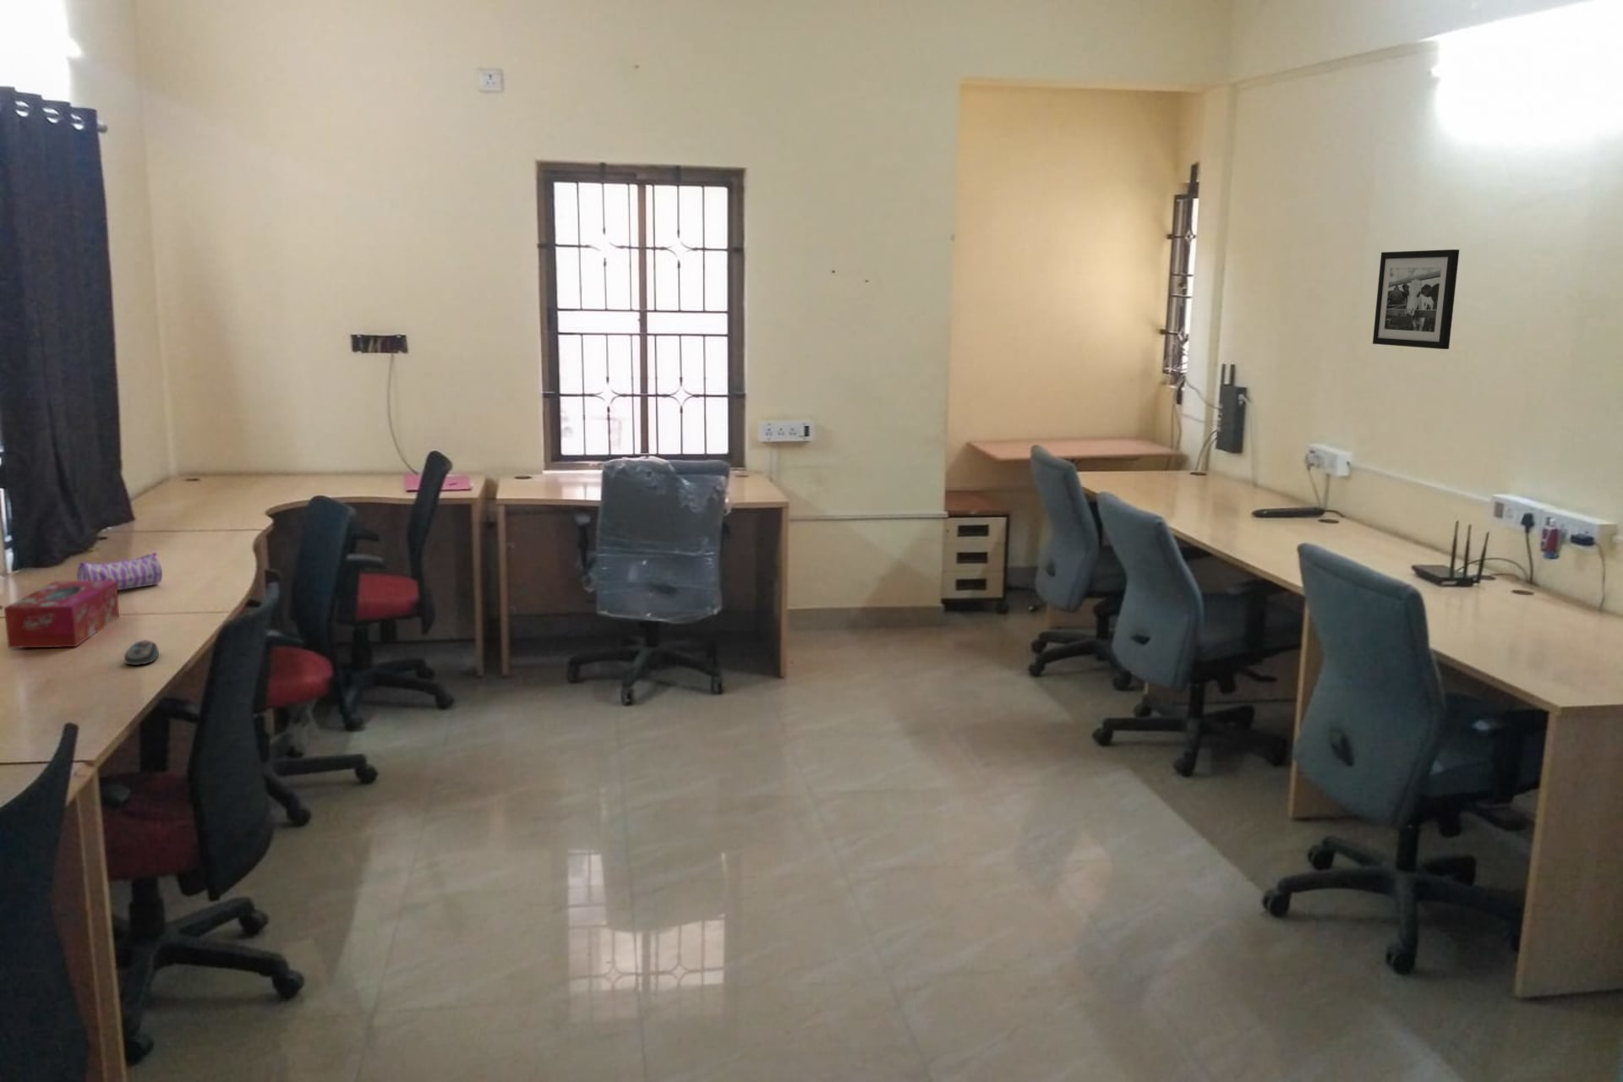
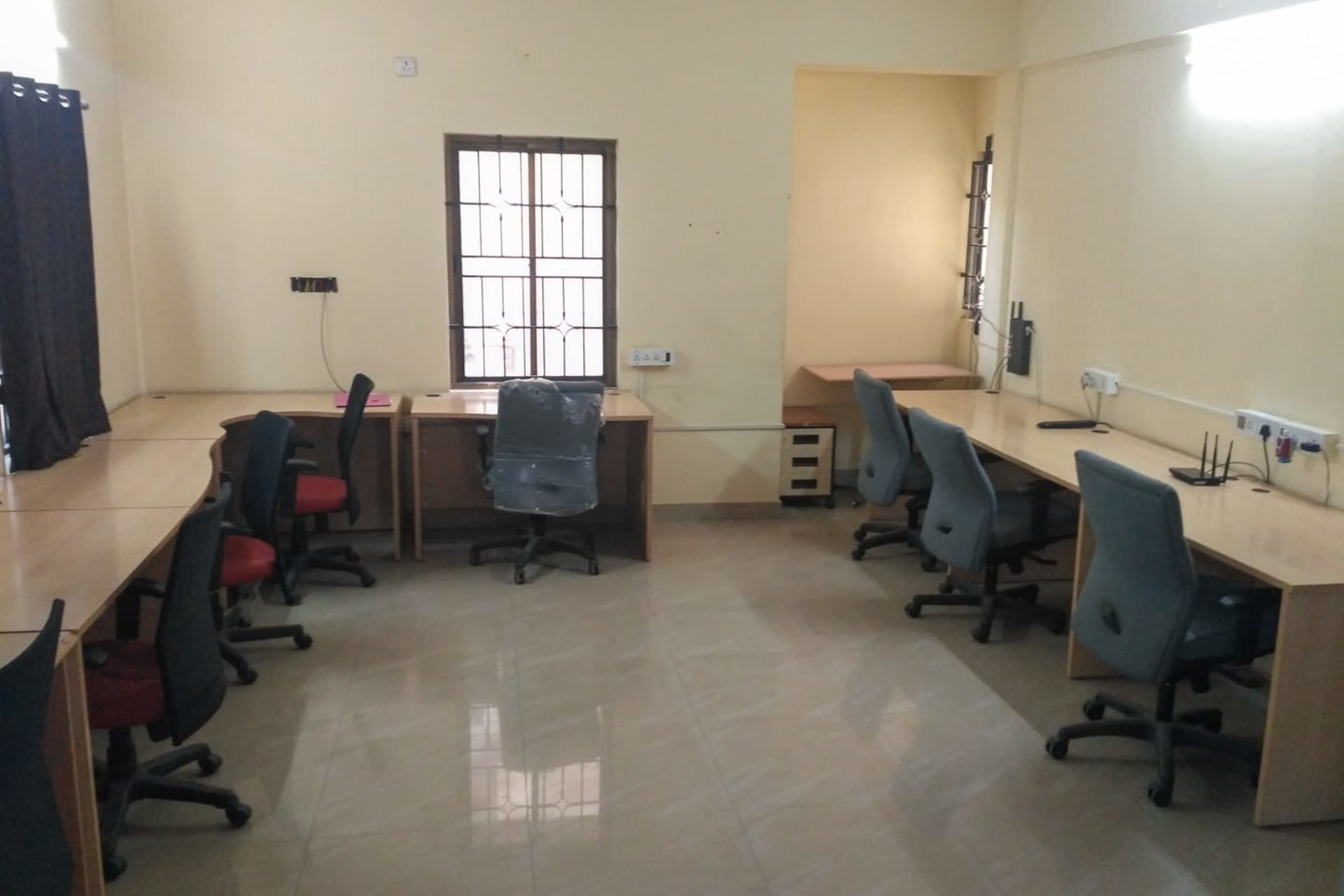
- picture frame (1413, 298)
- pencil case (120, 574)
- computer mouse (141, 651)
- tissue box (64, 612)
